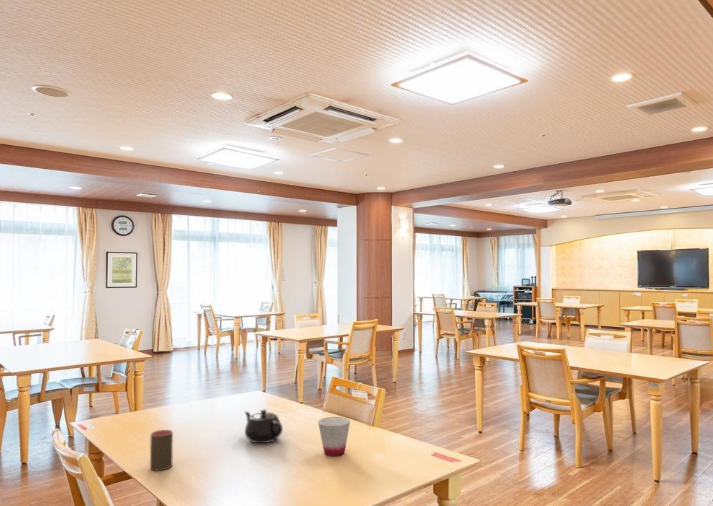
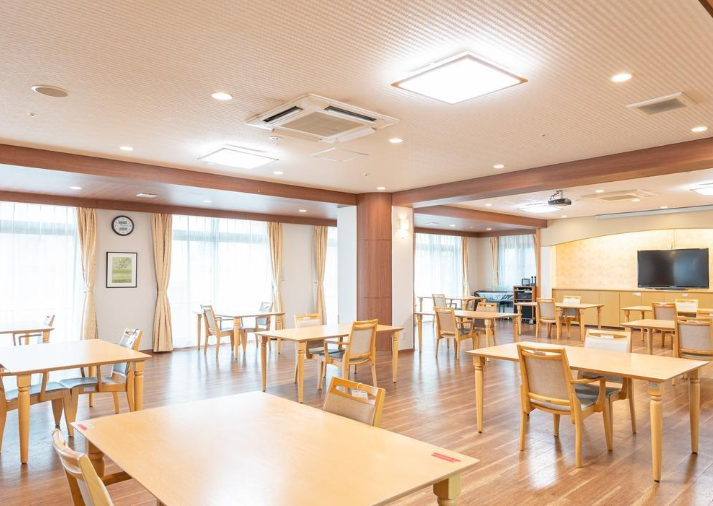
- cup (161, 449)
- cup (334, 437)
- teapot (262, 424)
